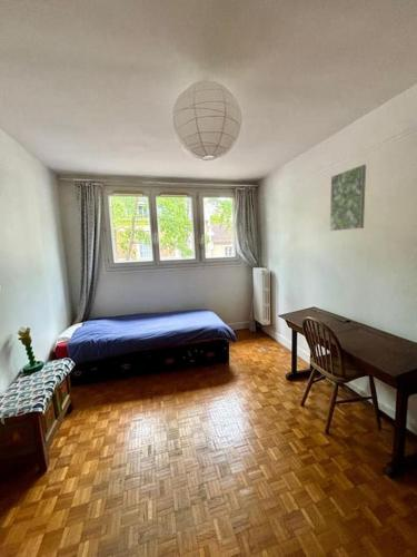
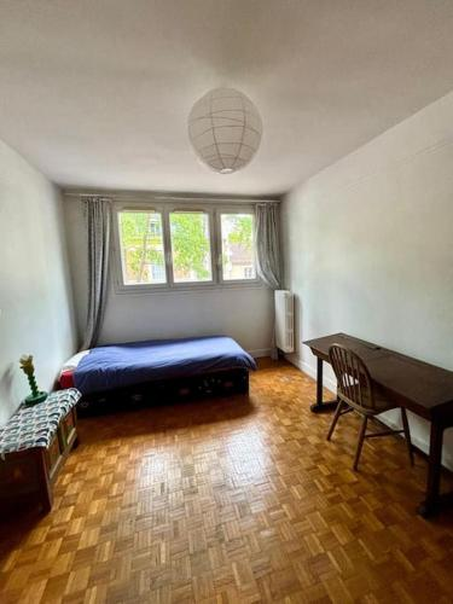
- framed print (346, 201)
